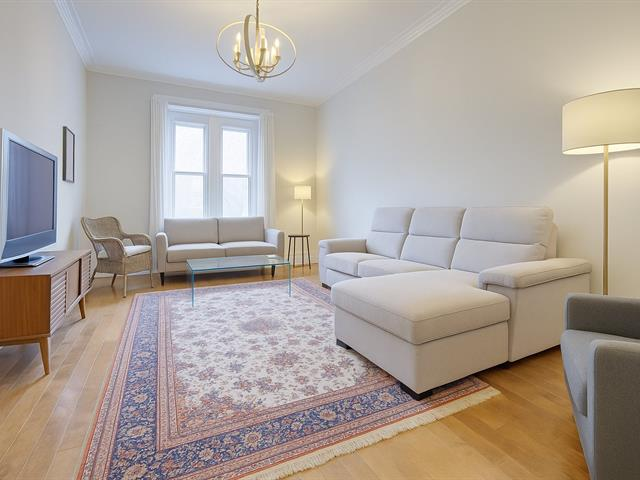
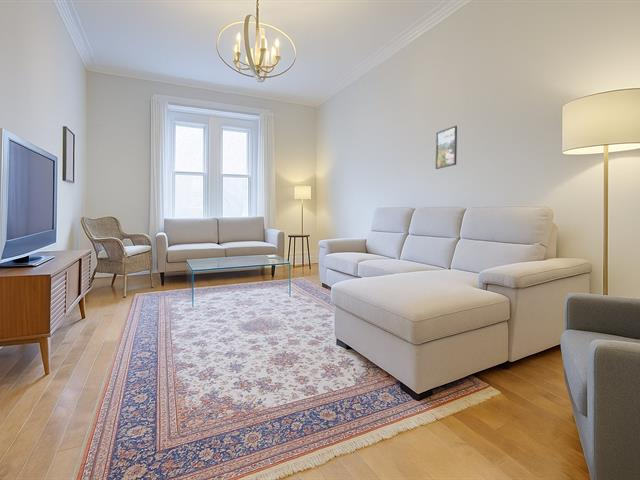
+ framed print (445, 148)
